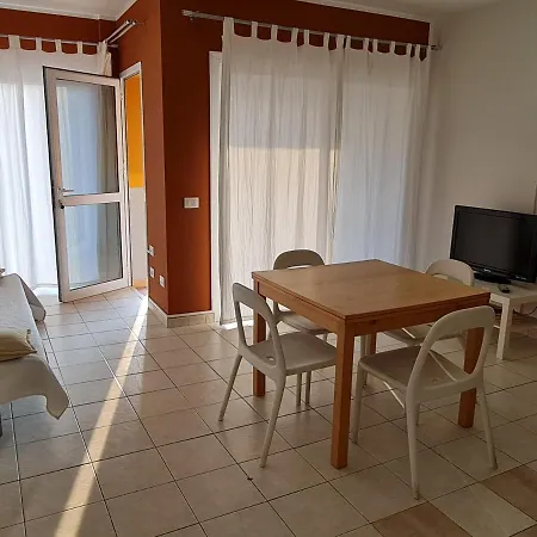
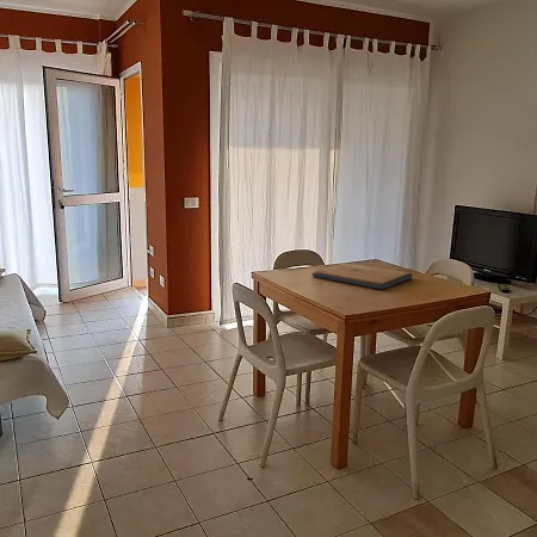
+ religious icon (362, 273)
